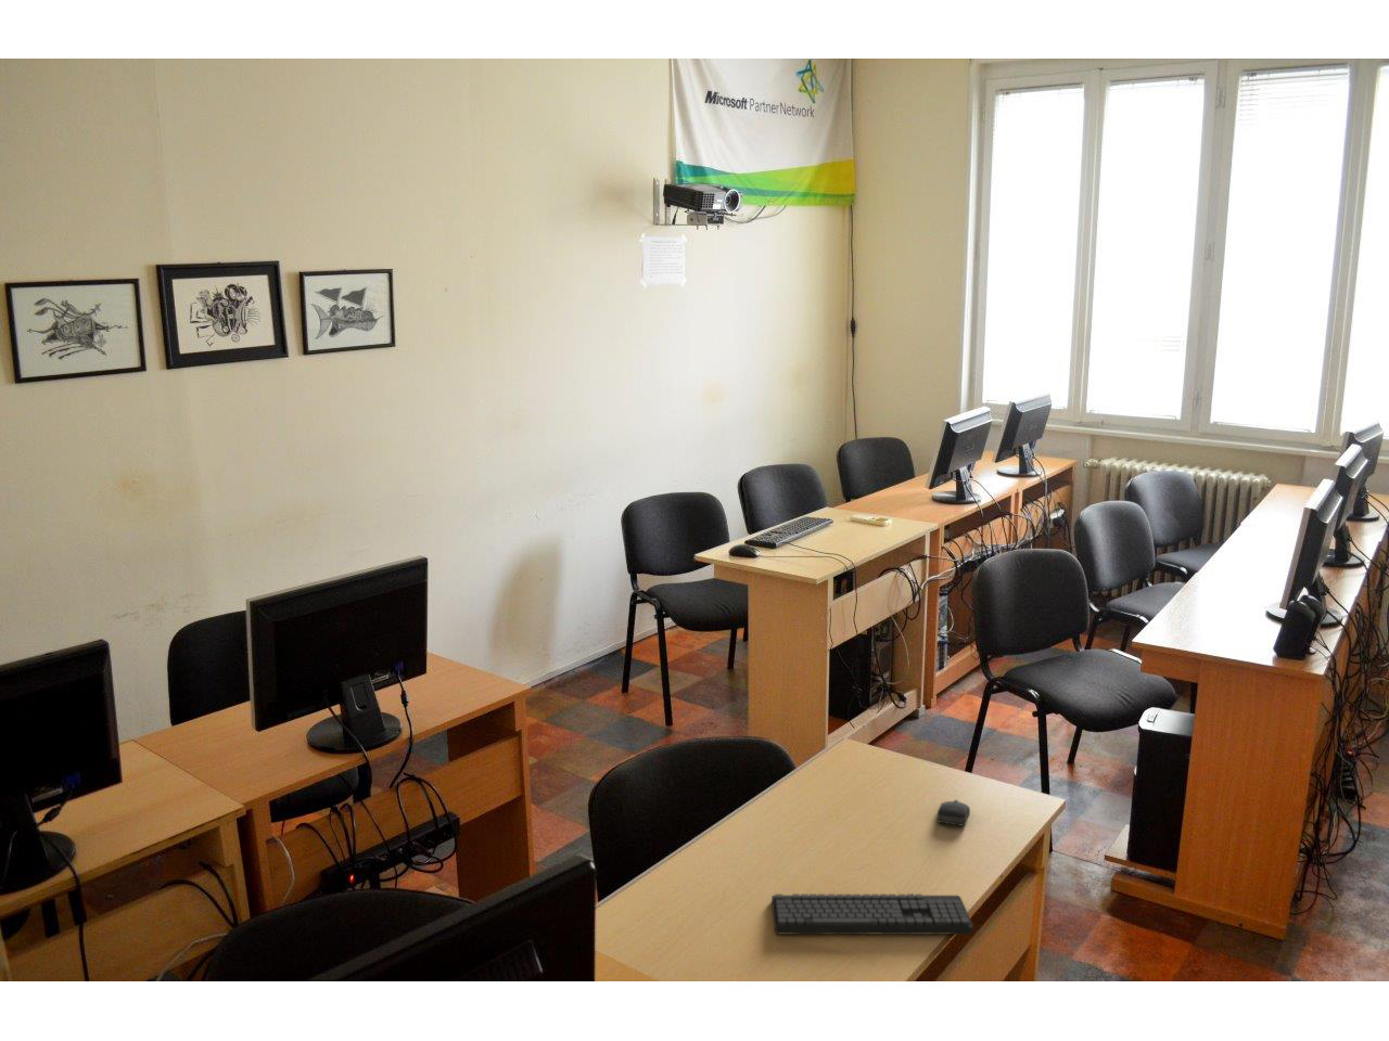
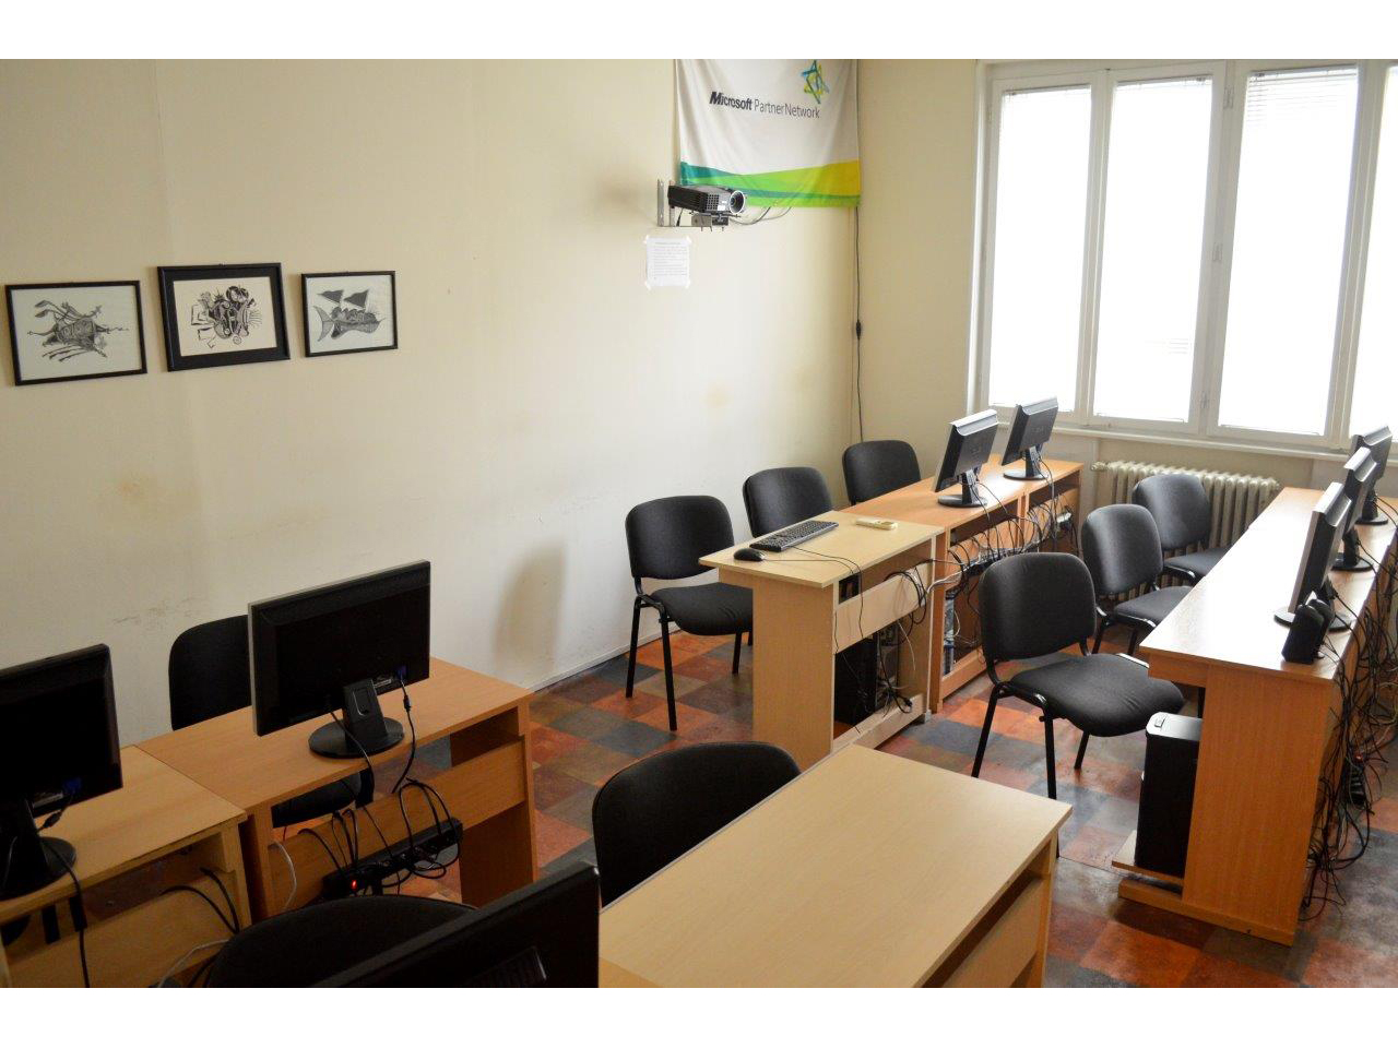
- computer mouse (953, 810)
- keyboard (869, 912)
